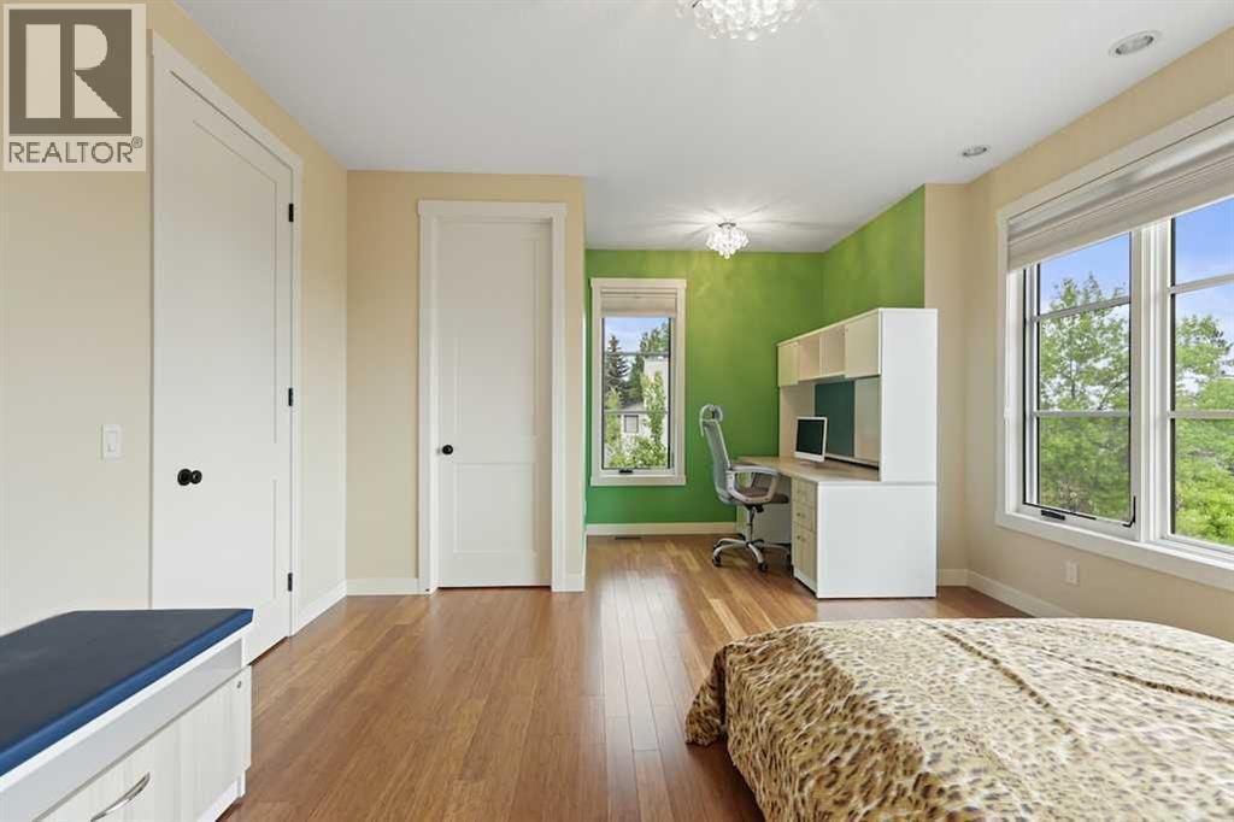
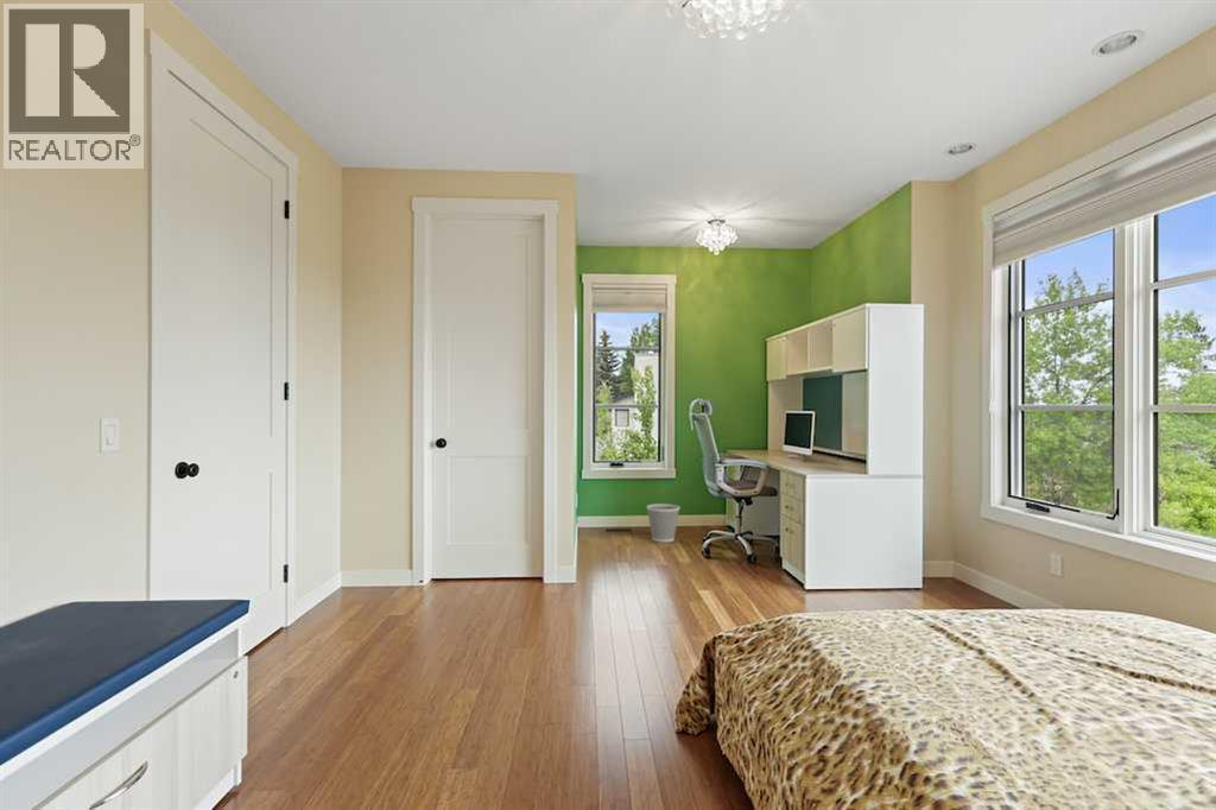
+ wastebasket (663, 523)
